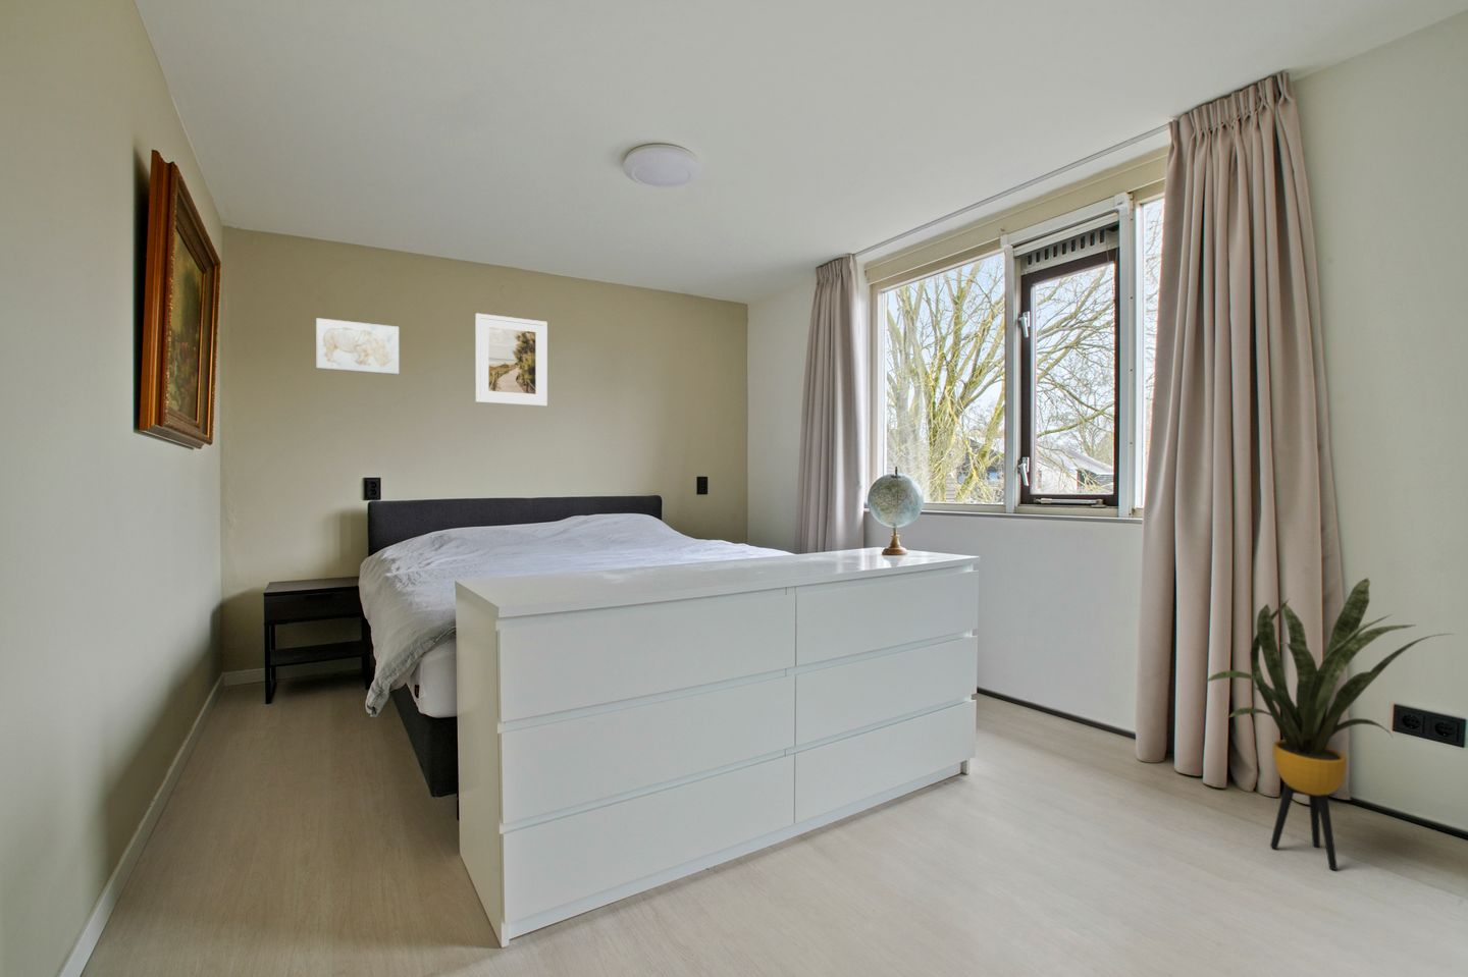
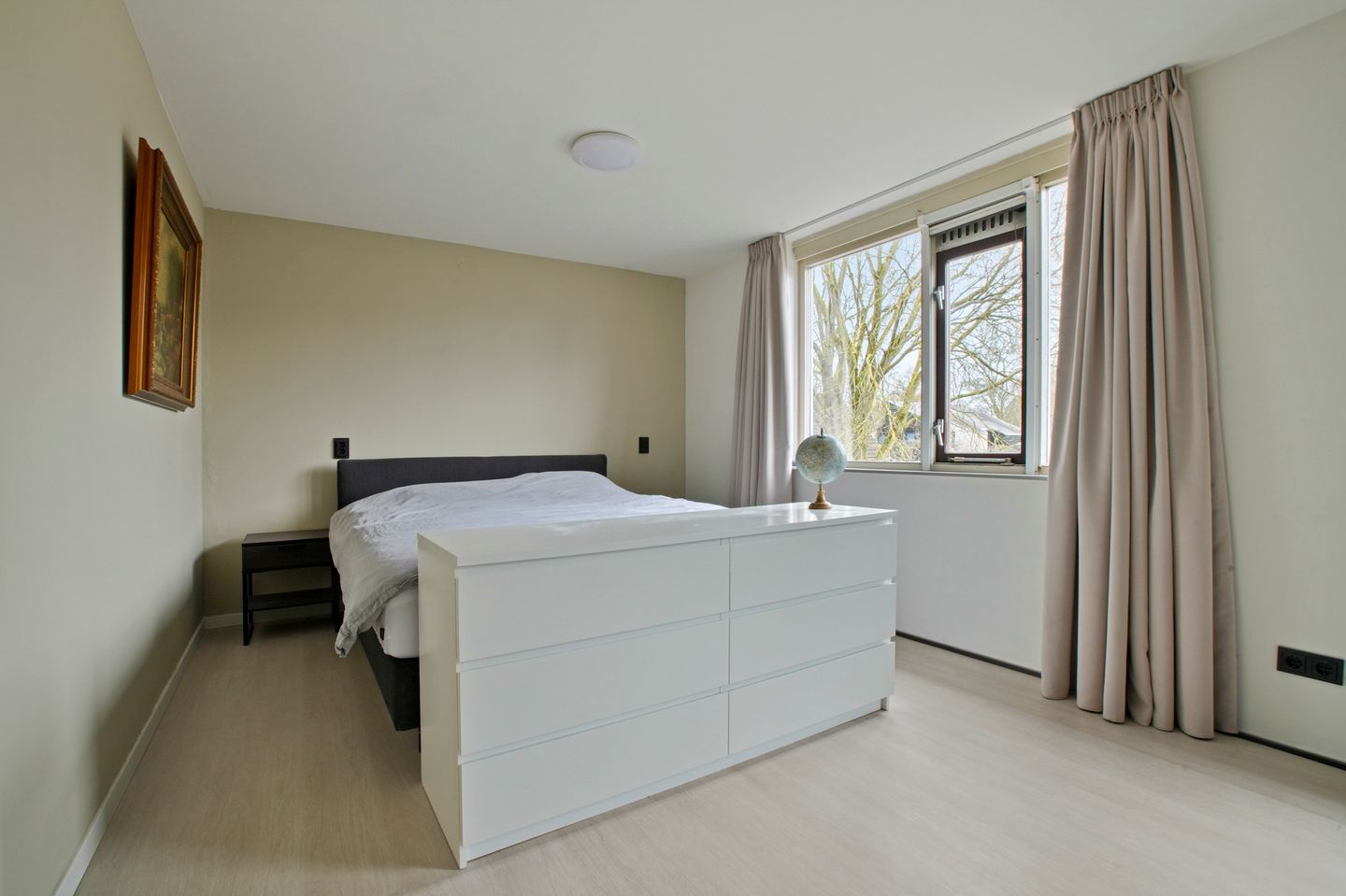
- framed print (512, 361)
- wall art (358, 347)
- house plant (1329, 721)
